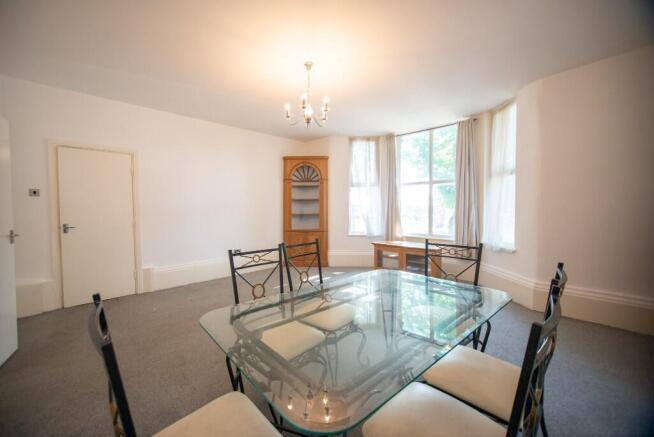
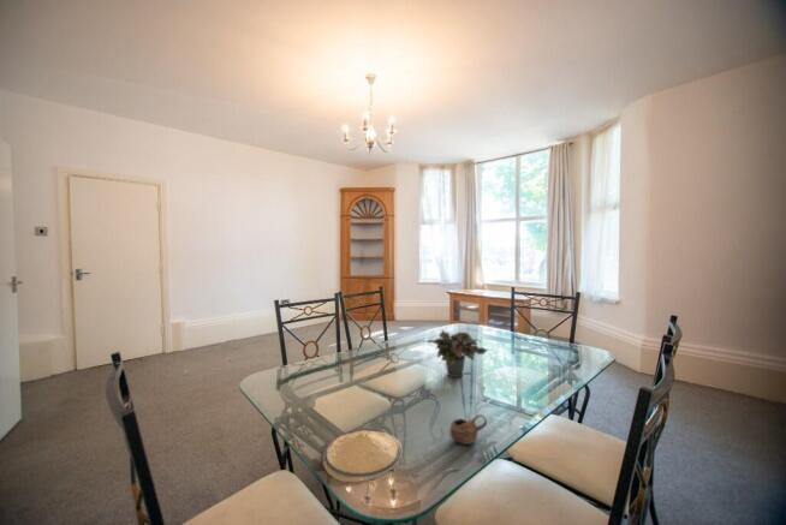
+ potted plant (454, 354)
+ cup (466, 428)
+ plate (364, 443)
